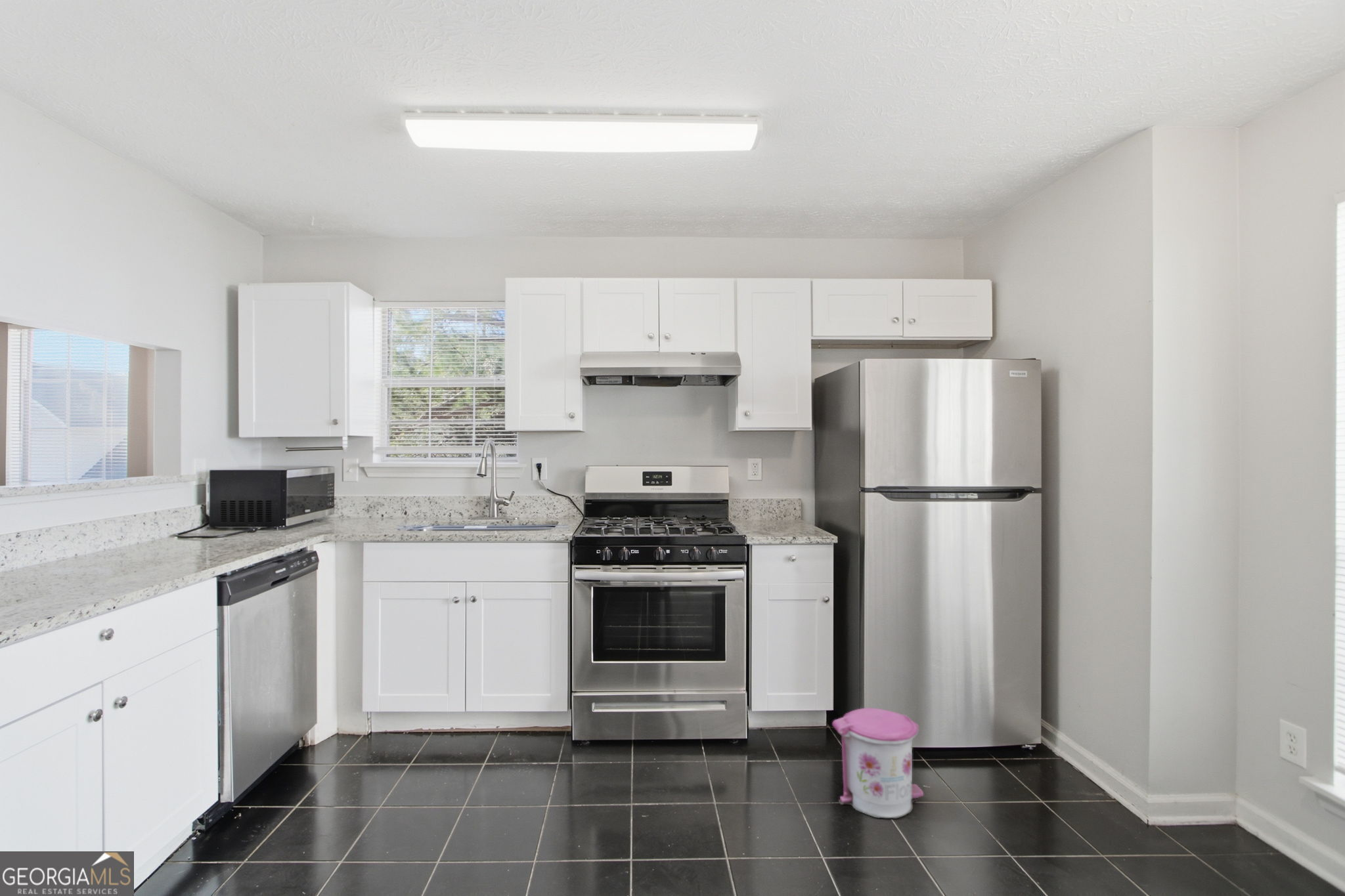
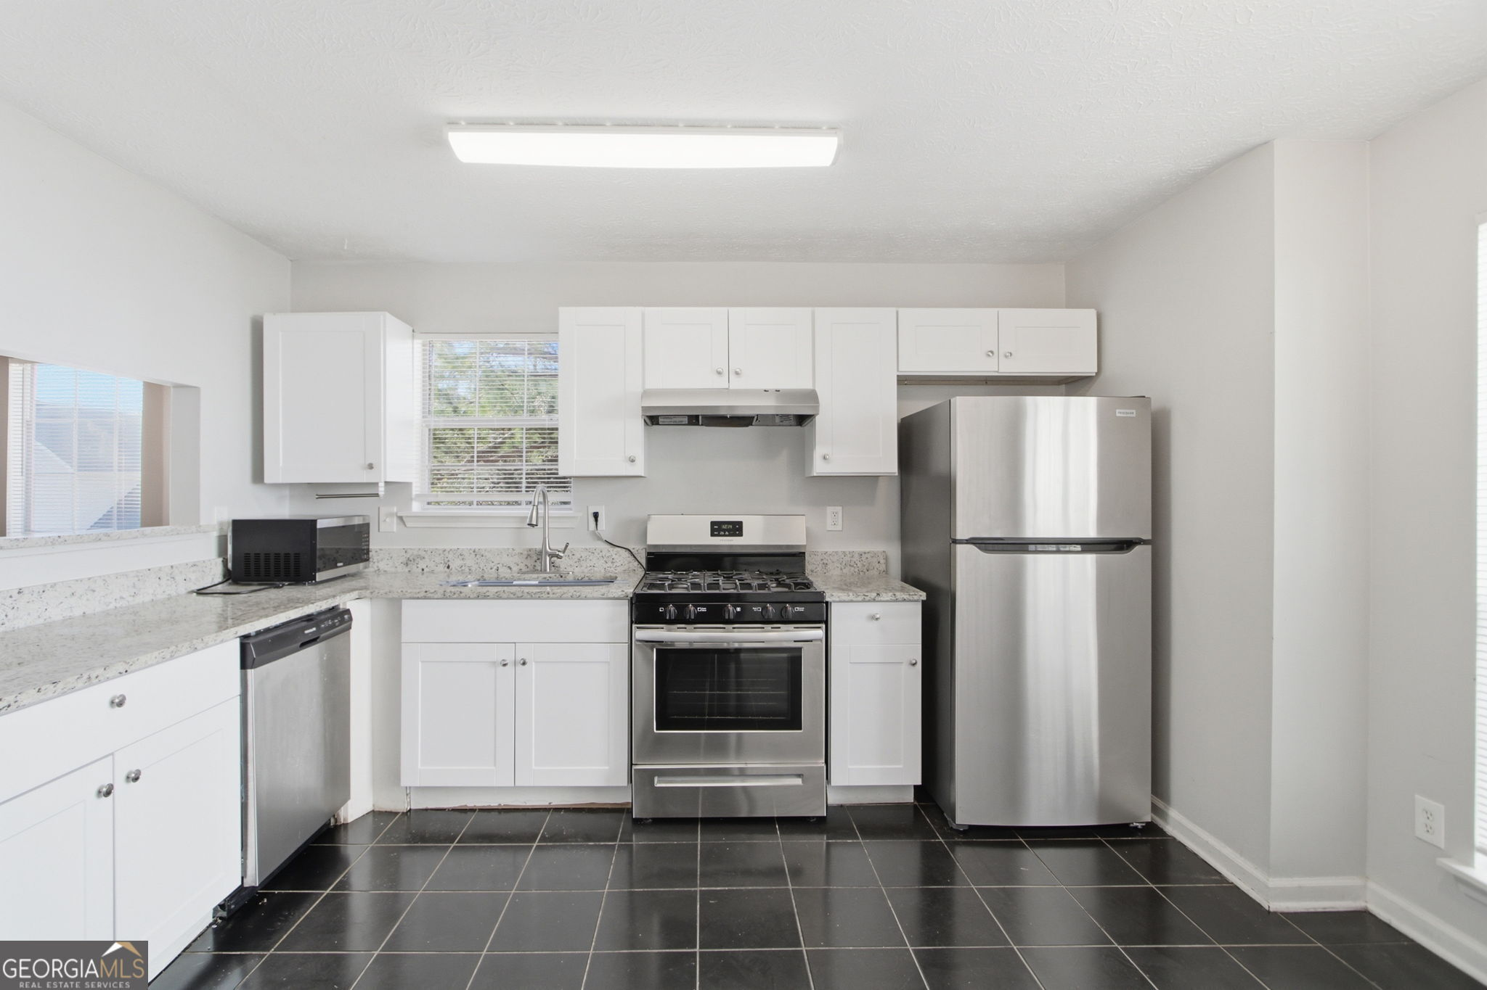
- trash can (877, 759)
